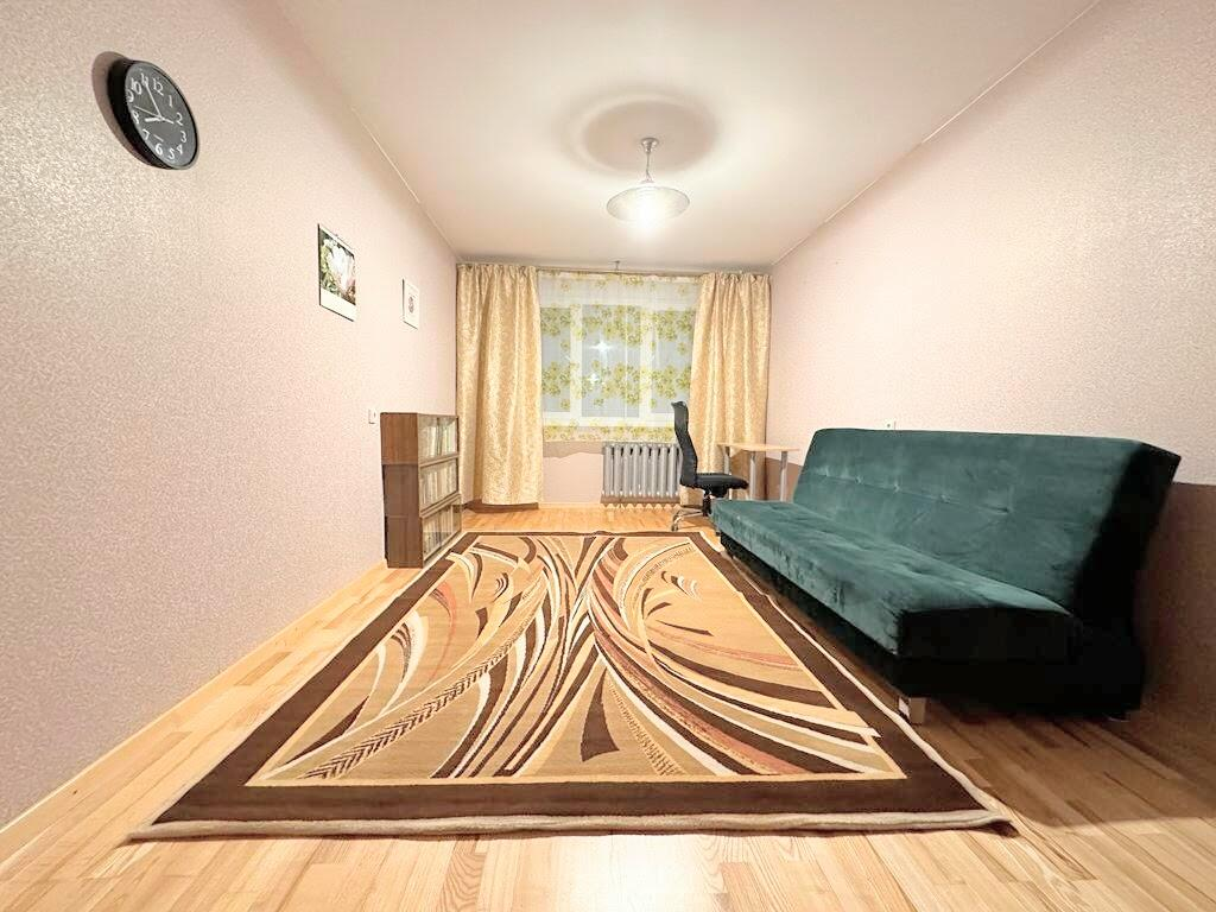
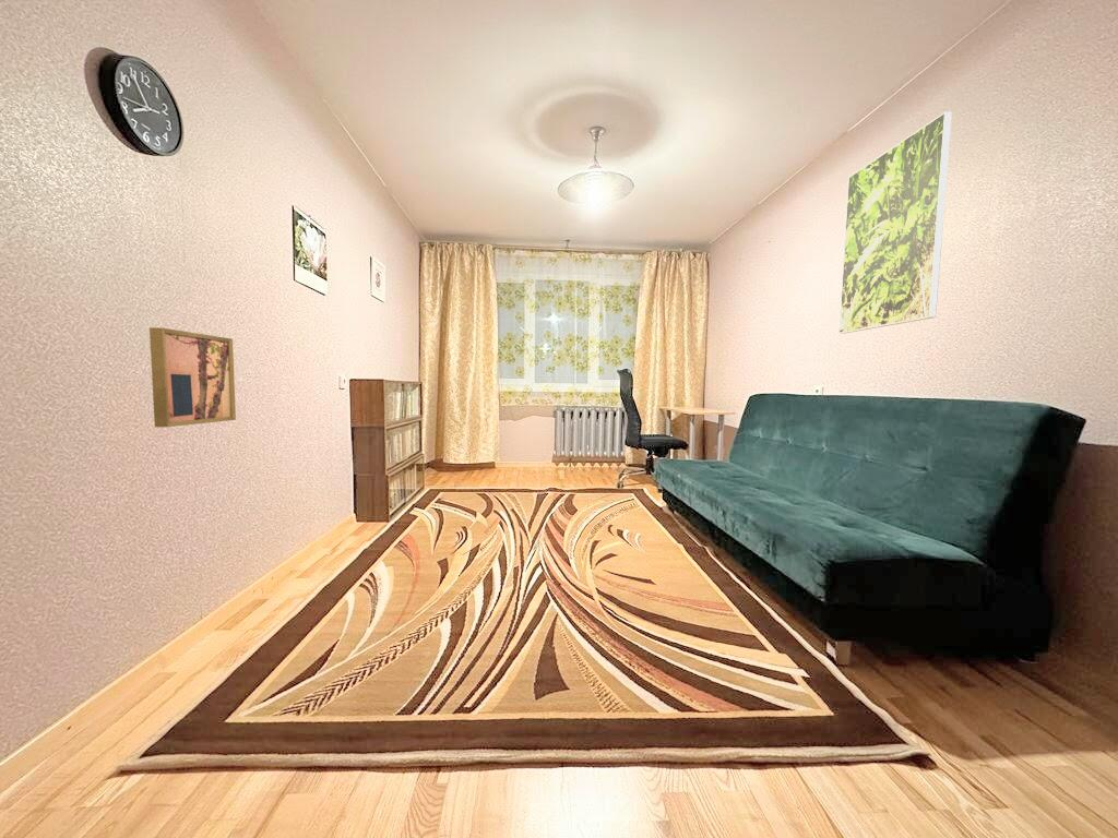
+ wall art (197, 379)
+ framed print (887, 239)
